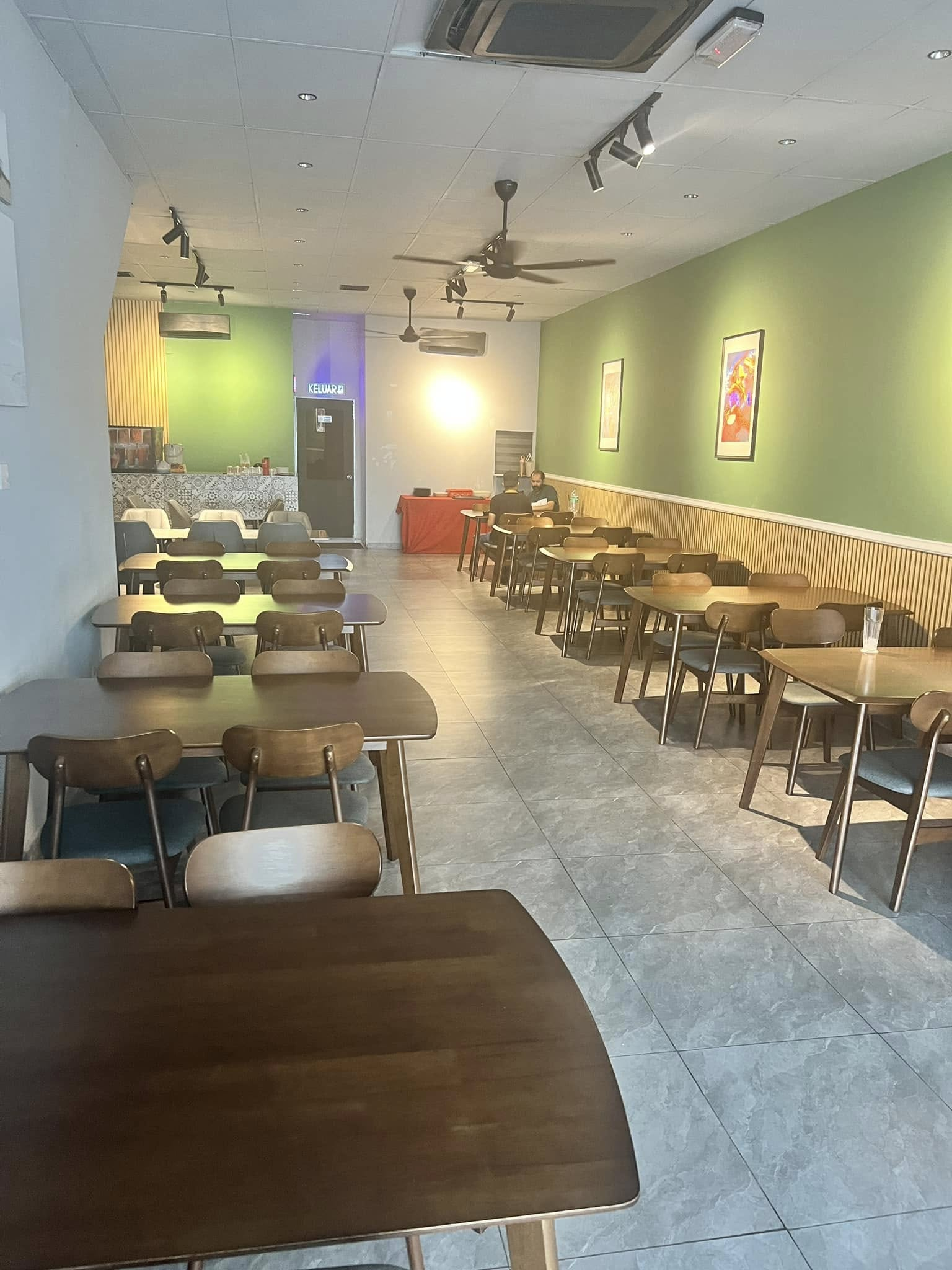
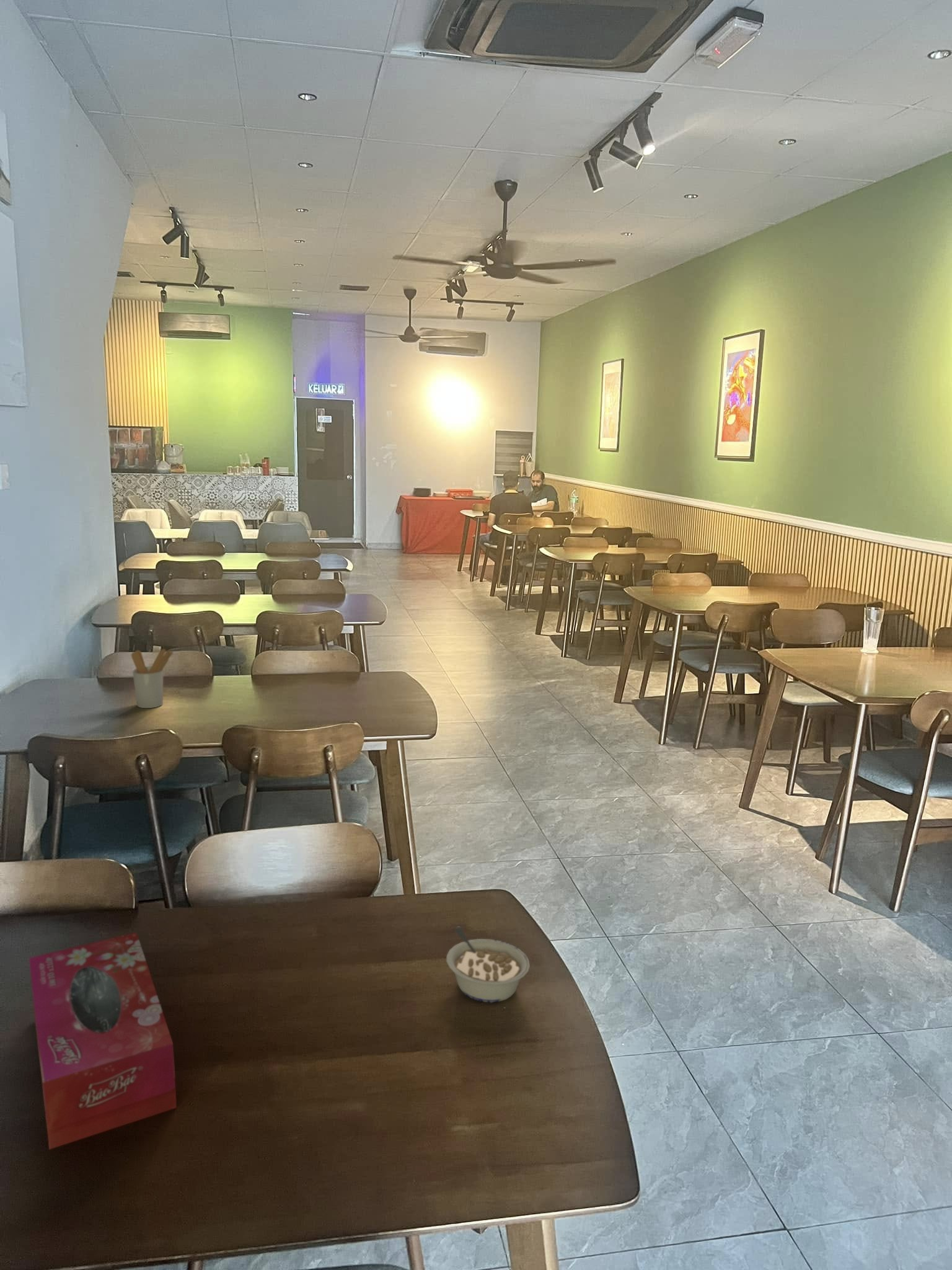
+ tissue box (98, 1028)
+ utensil holder (154, 677)
+ legume (484, 970)
